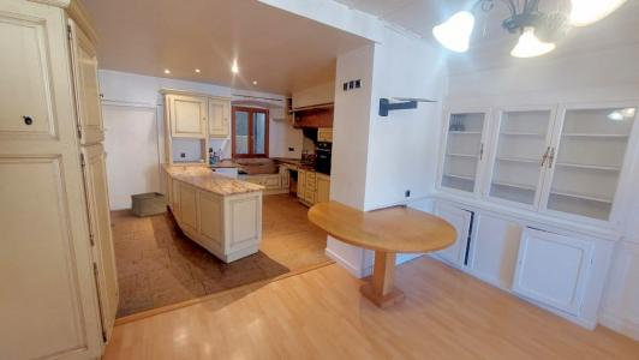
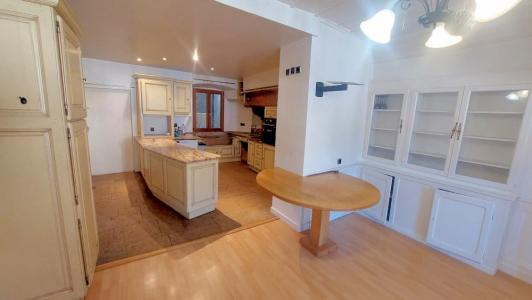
- storage bin (149, 203)
